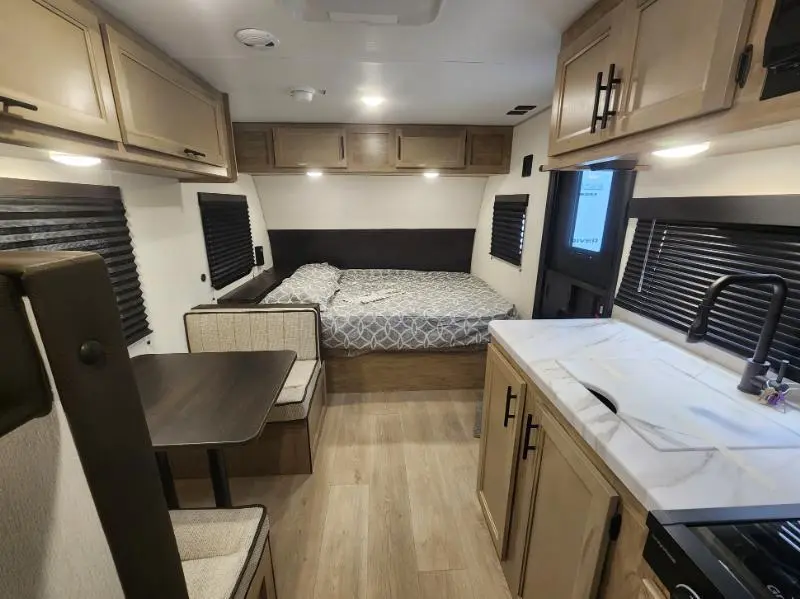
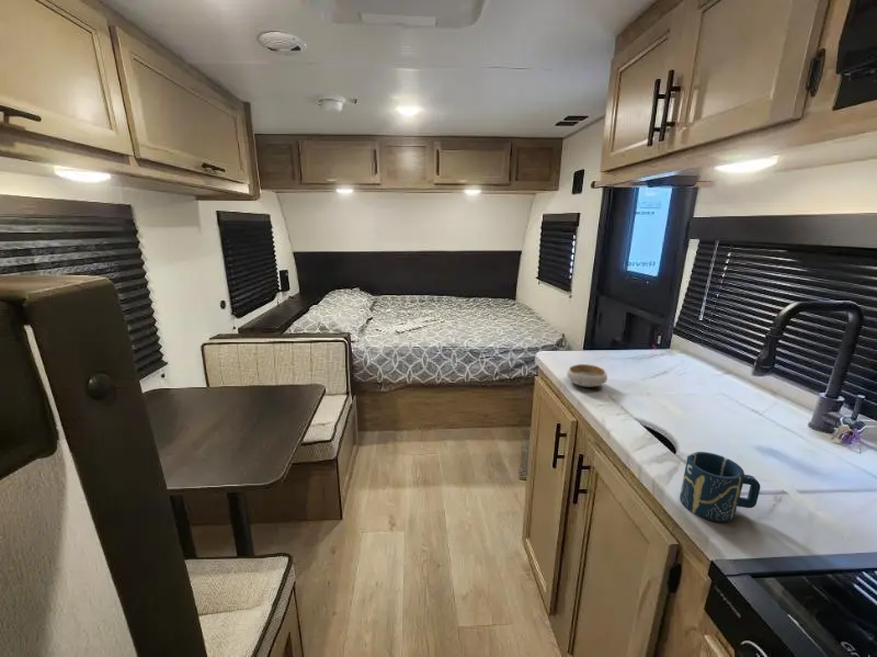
+ cup (719, 486)
+ bowl (586, 376)
